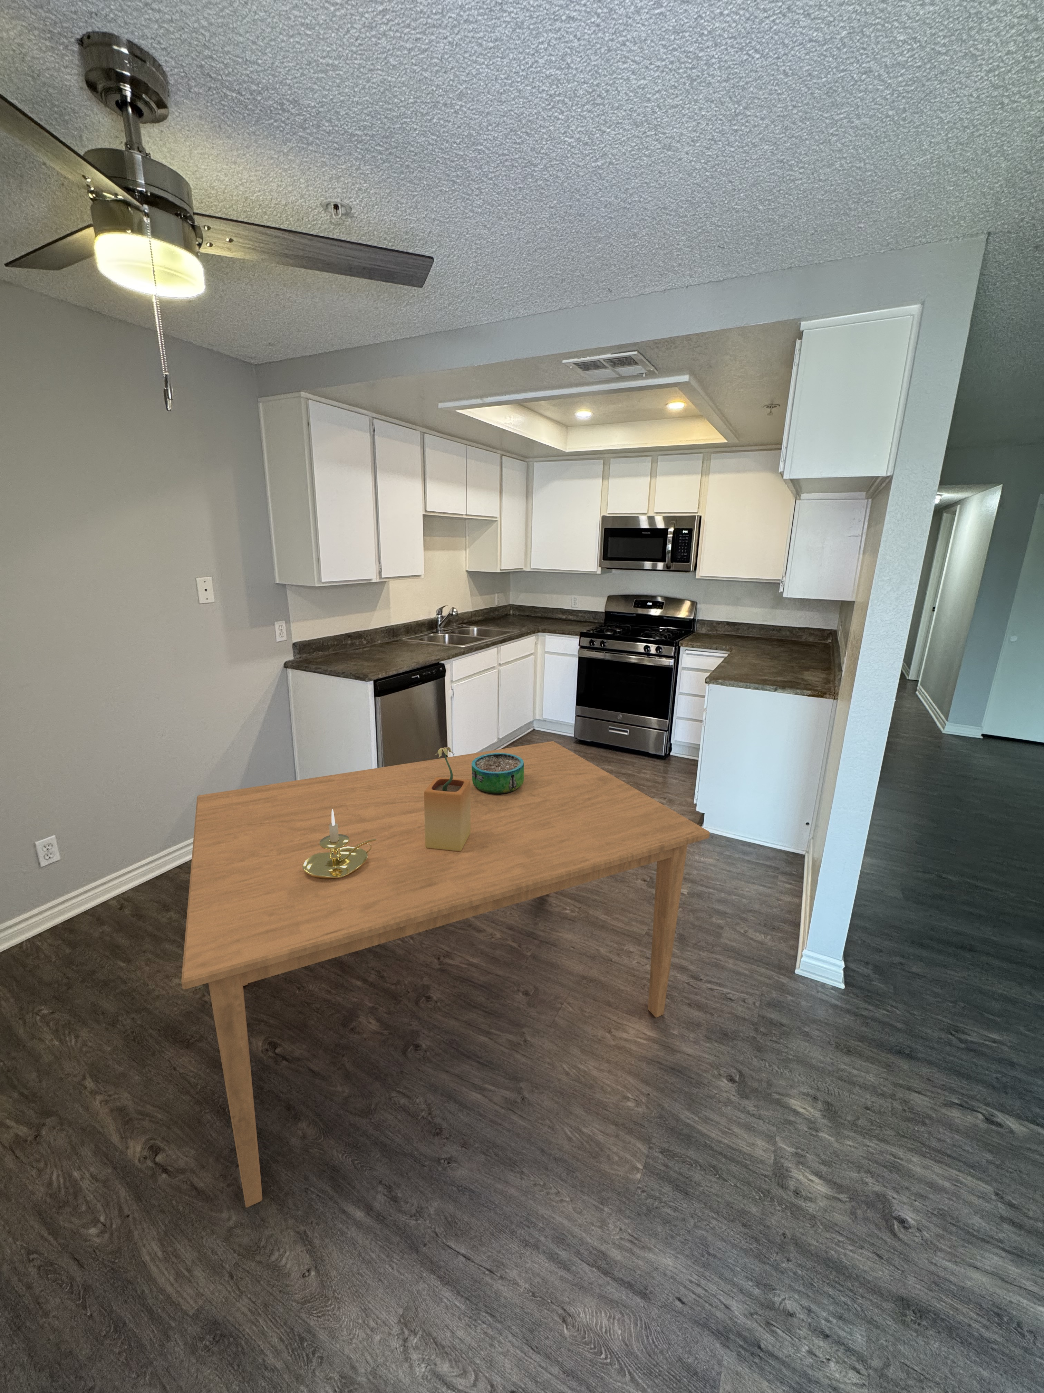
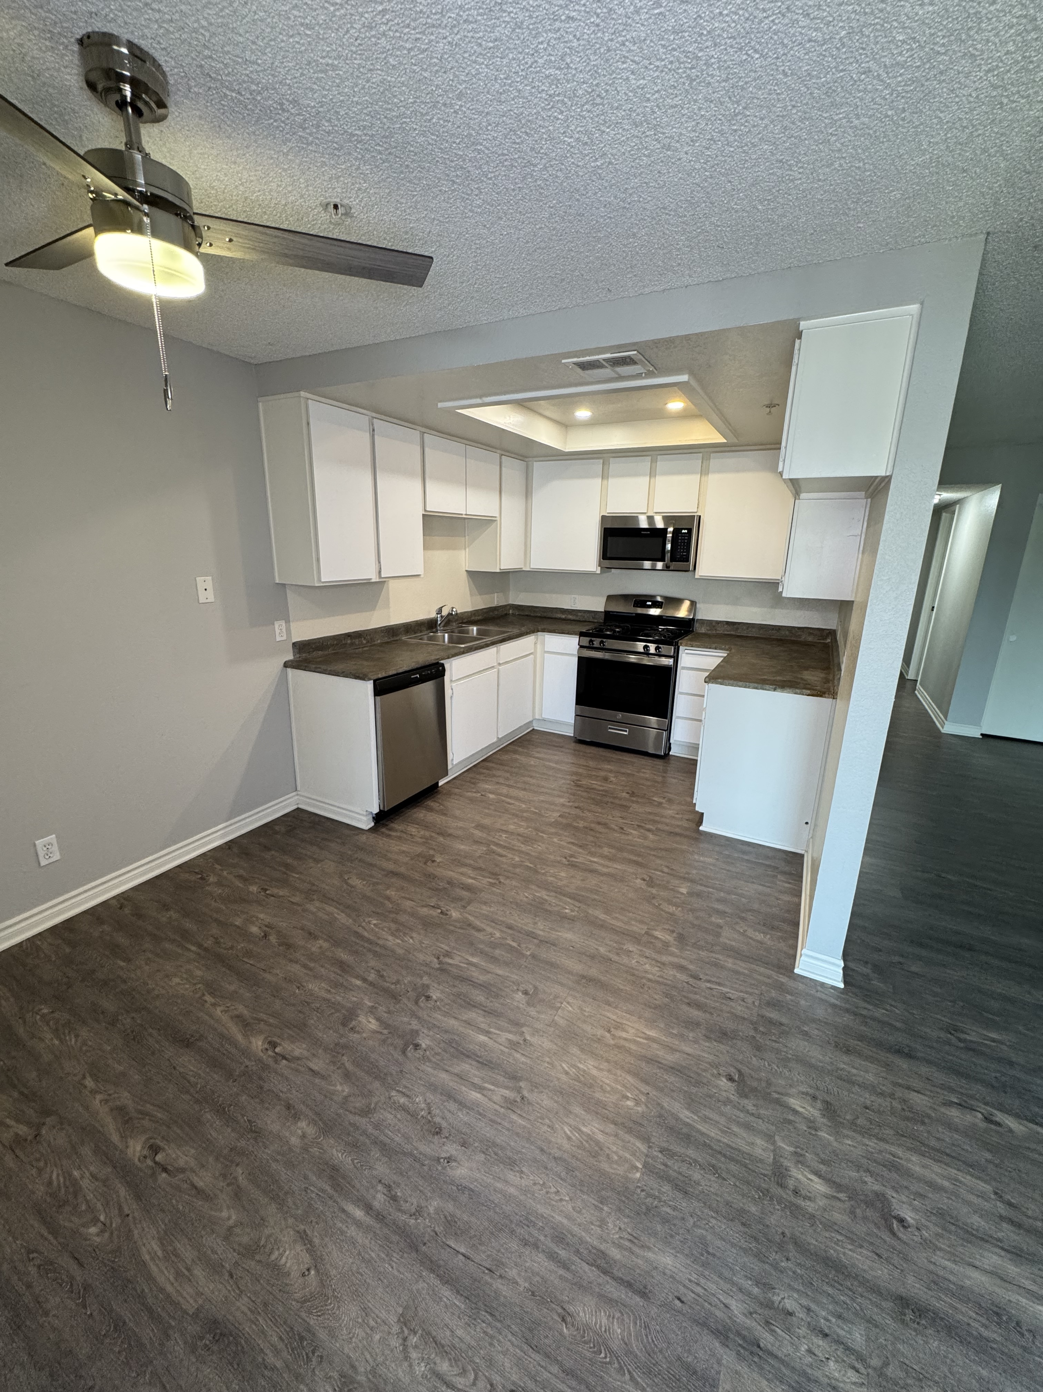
- decorative bowl (498, 773)
- potted plant (447, 795)
- dining table (443, 909)
- candle holder (339, 837)
